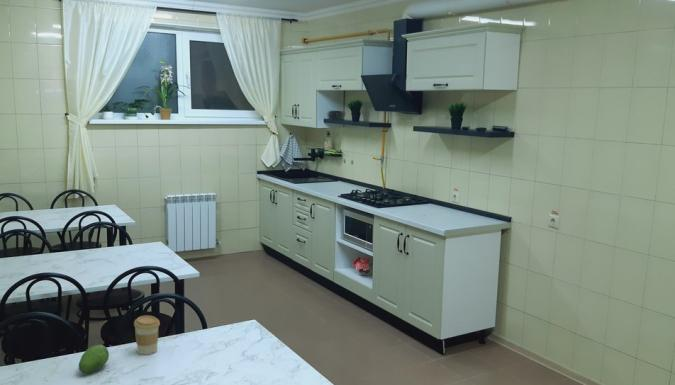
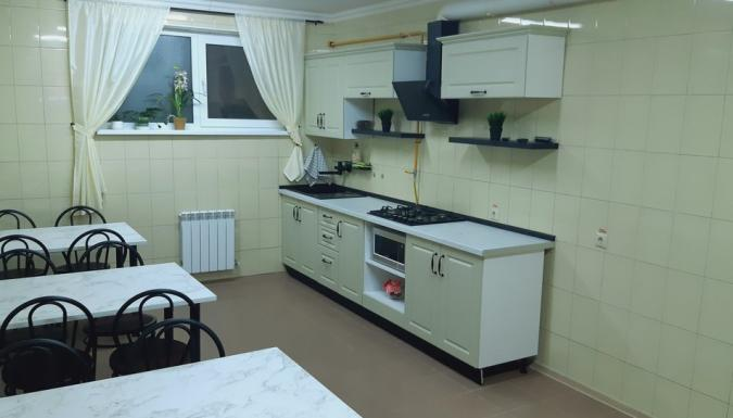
- coffee cup (147, 334)
- fruit (94, 358)
